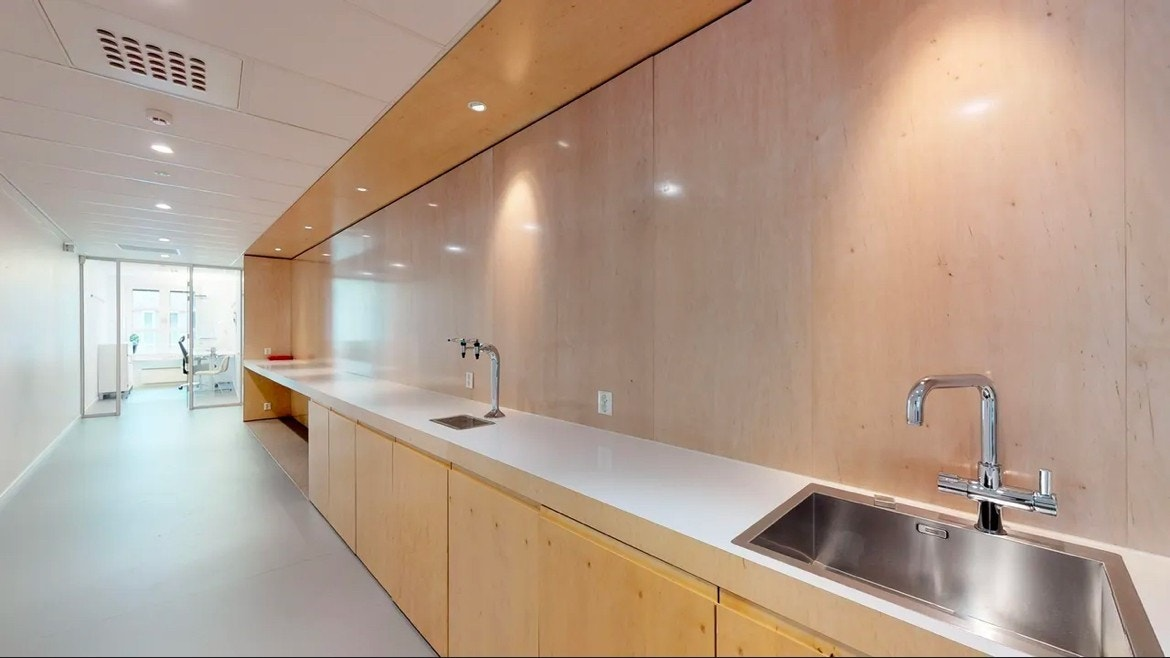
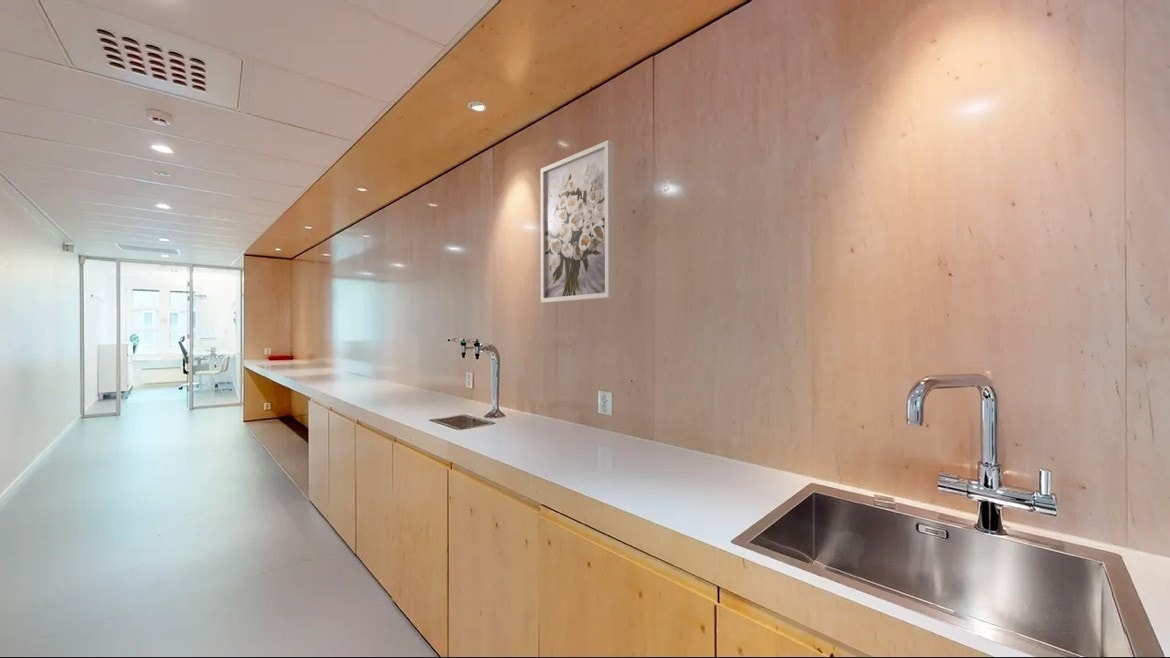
+ wall art (574, 228)
